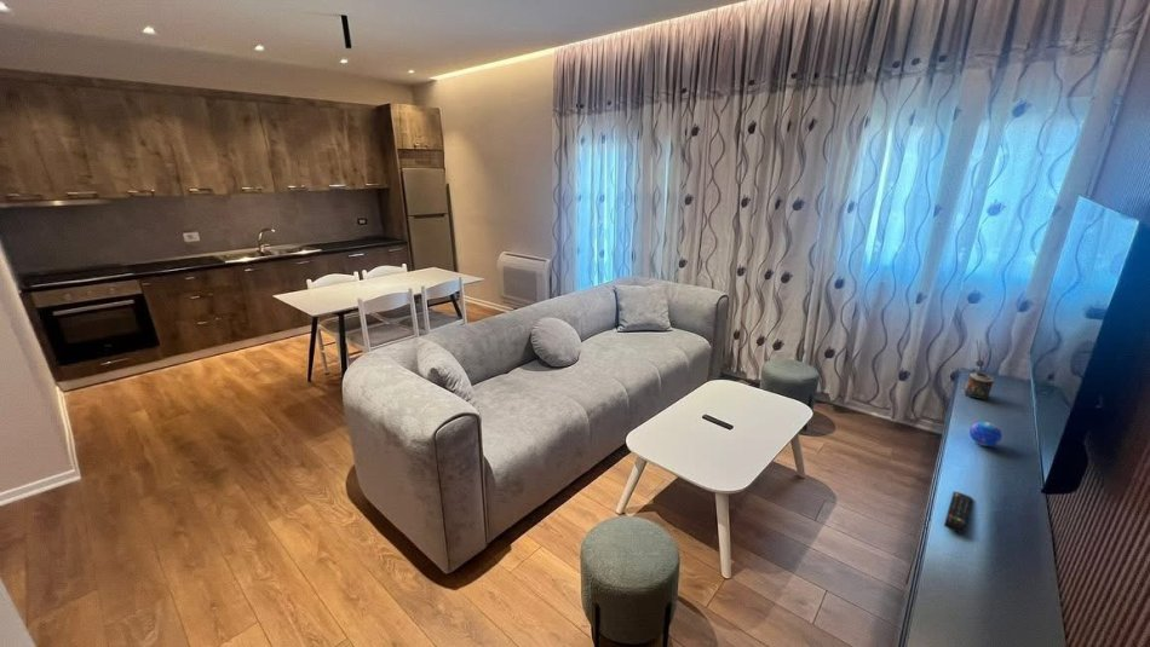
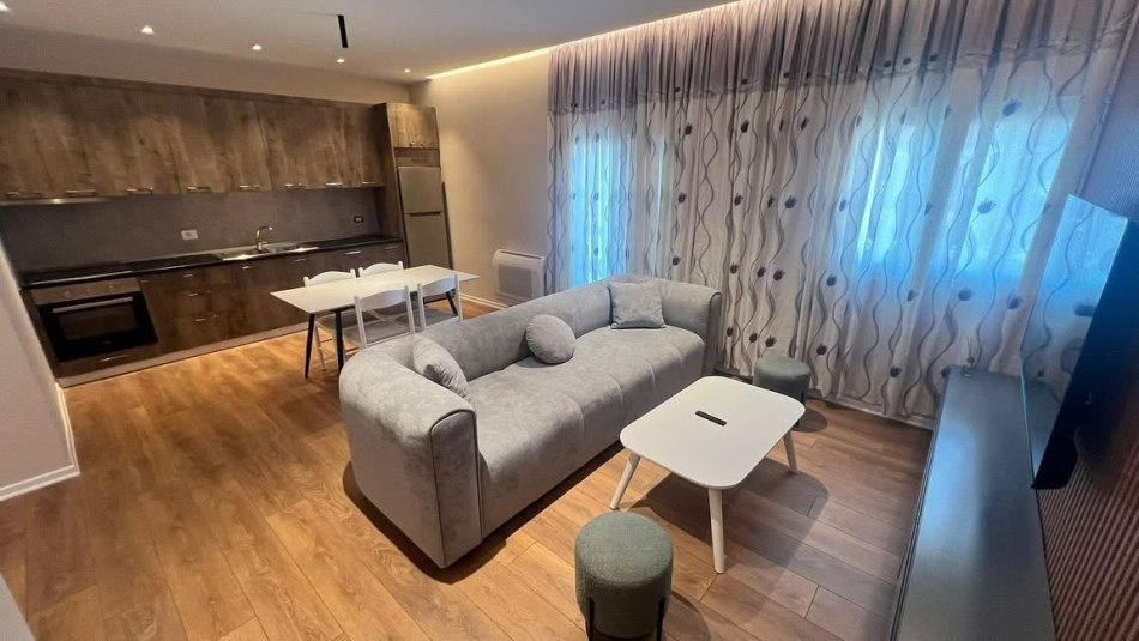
- decorative orb (985, 433)
- candle (974, 383)
- remote control (958, 510)
